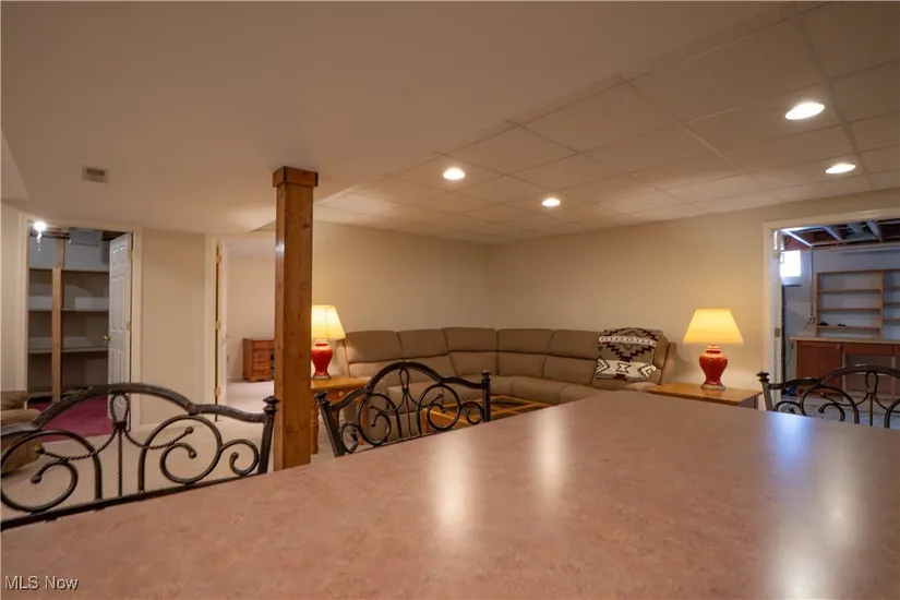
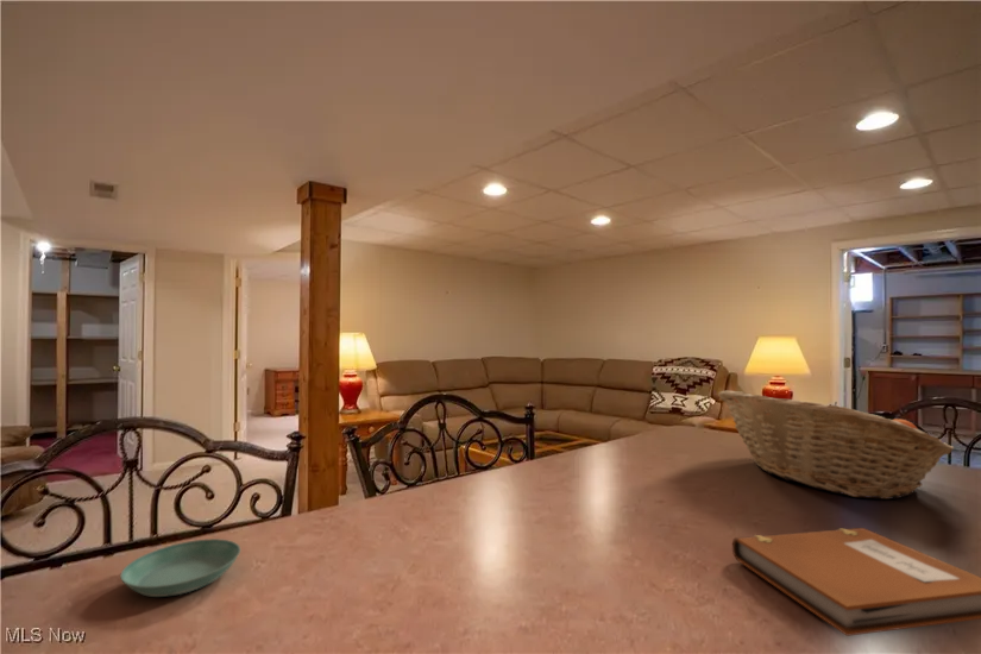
+ saucer (183, 568)
+ fruit basket (819, 434)
+ notebook (856, 570)
